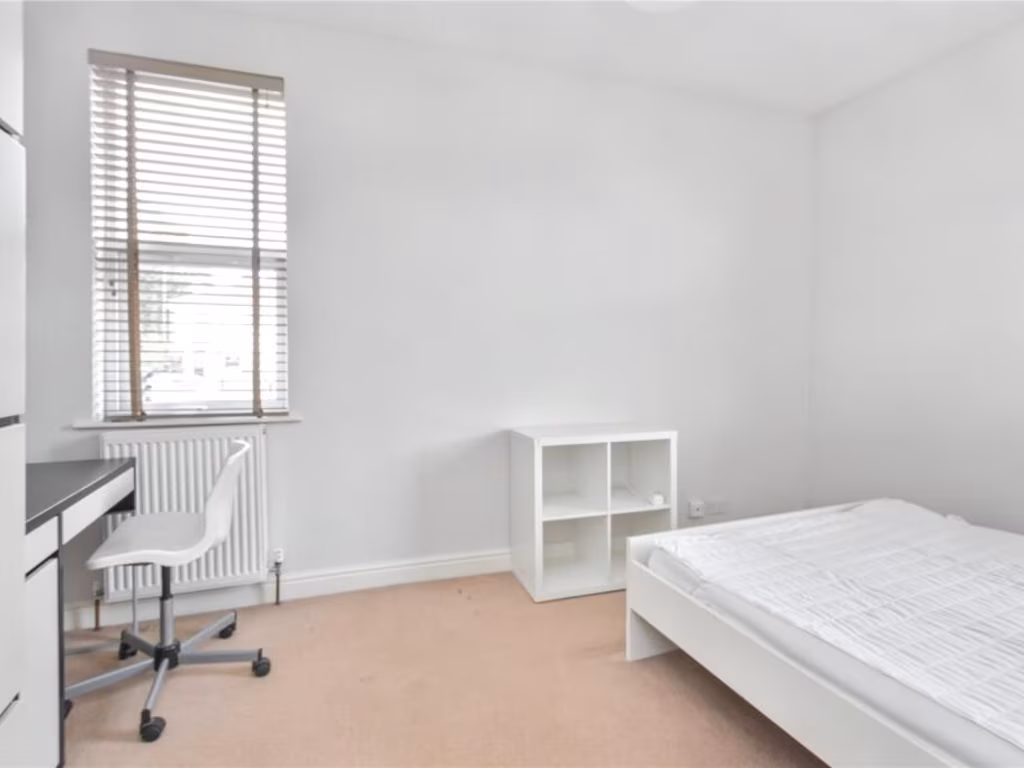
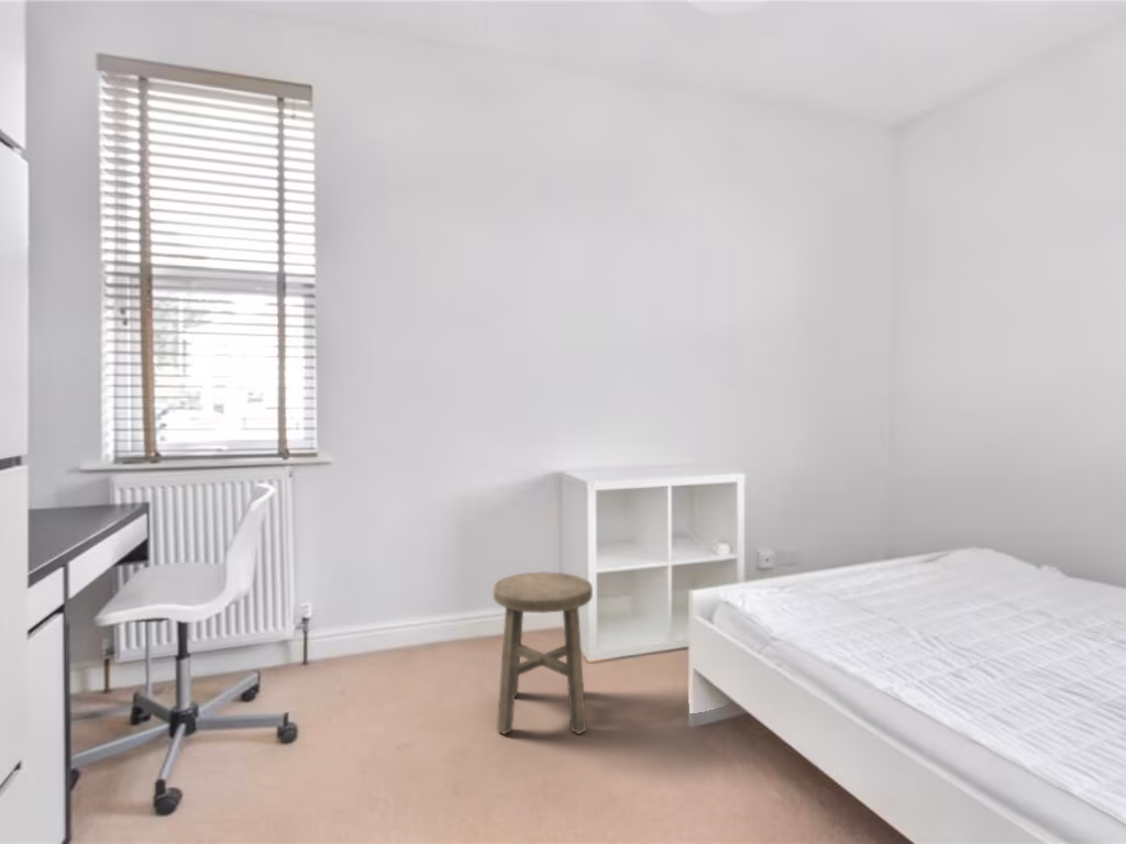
+ stool (540, 652)
